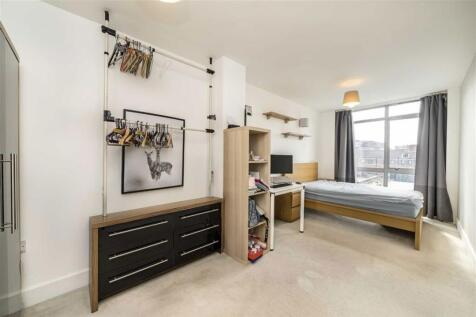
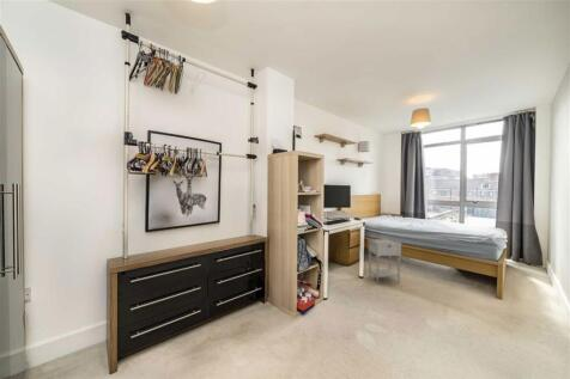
+ nightstand (383, 255)
